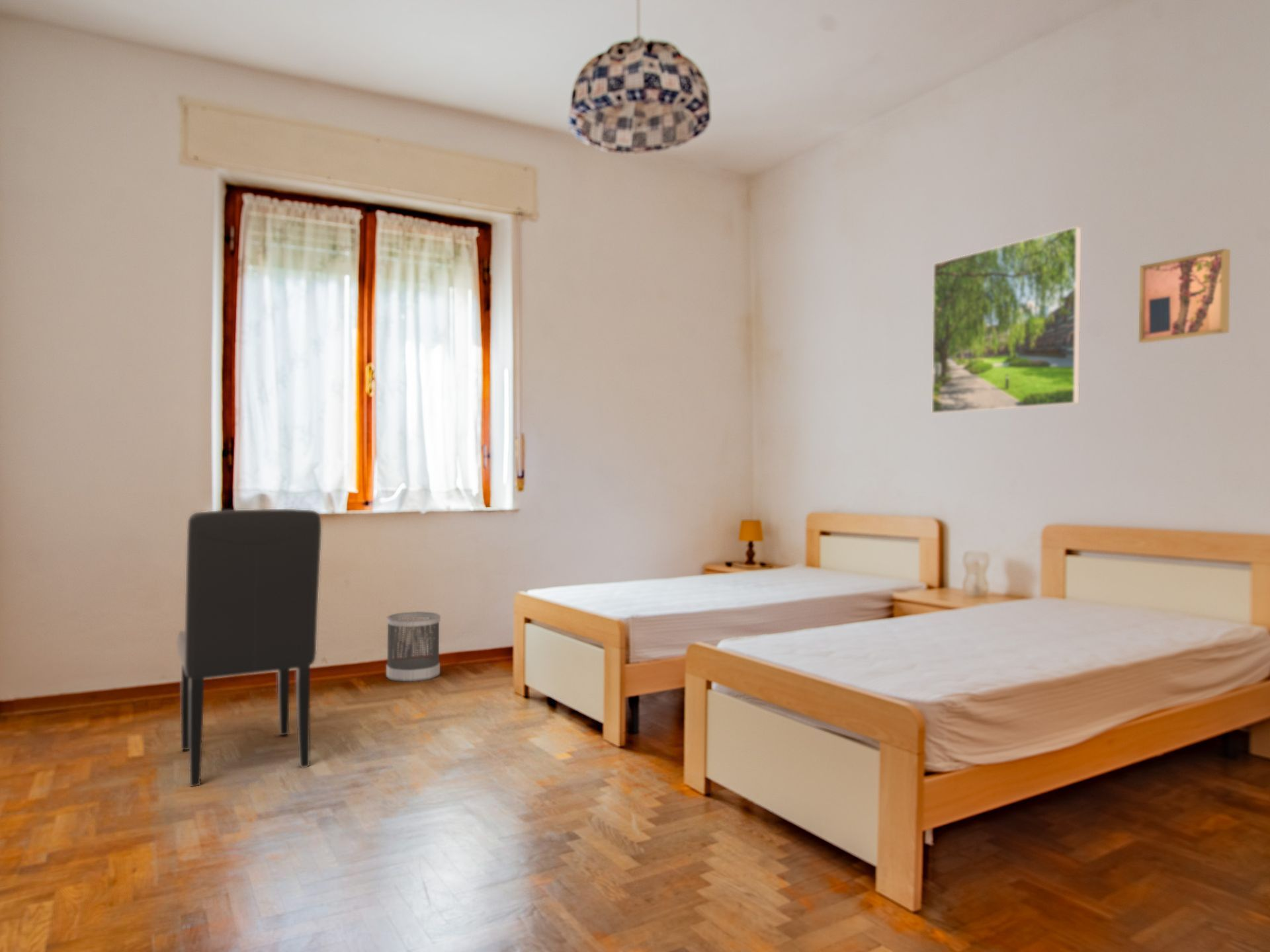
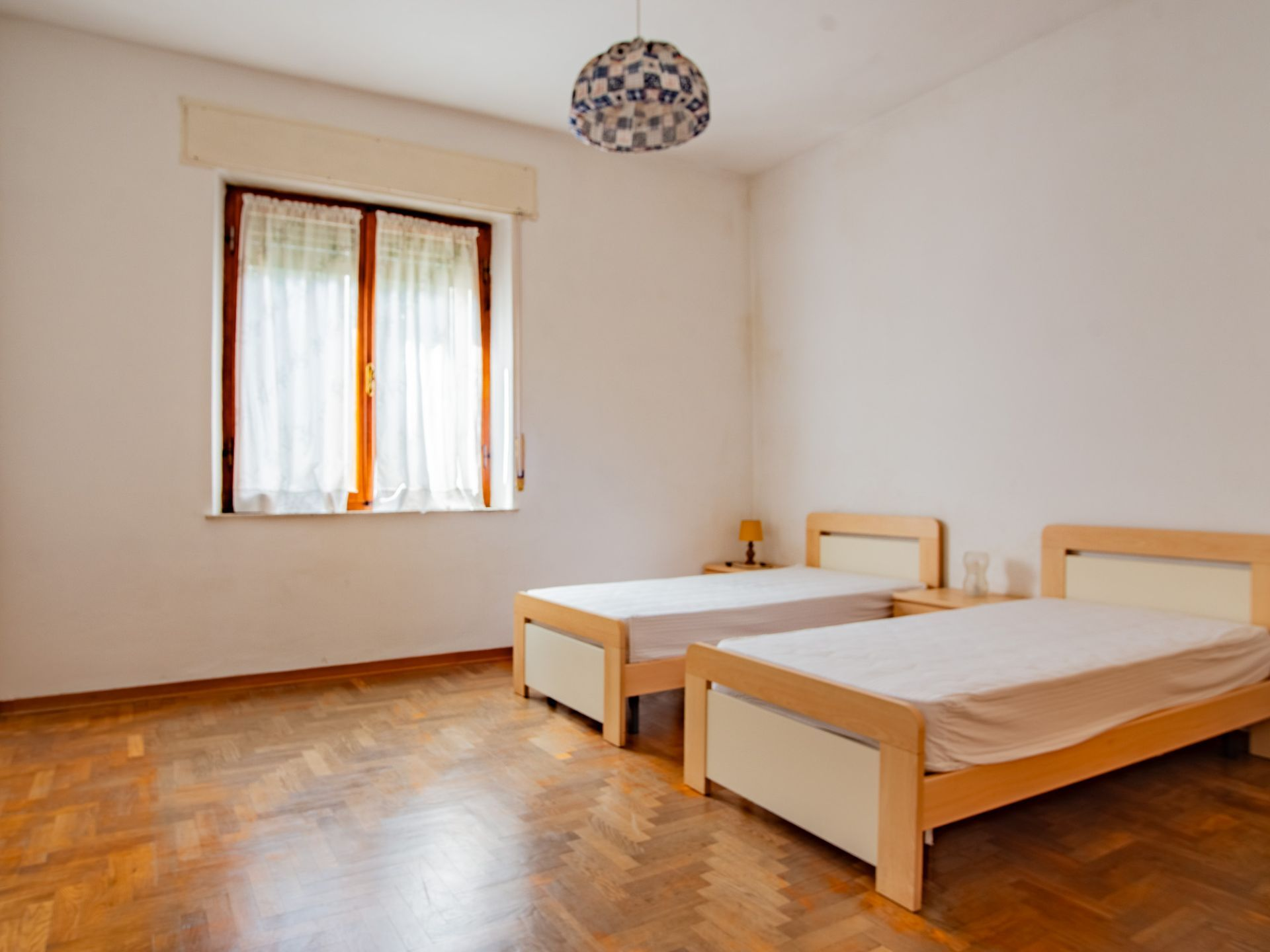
- wastebasket (413, 645)
- chair (245, 633)
- wall art (1183, 298)
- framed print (1000, 328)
